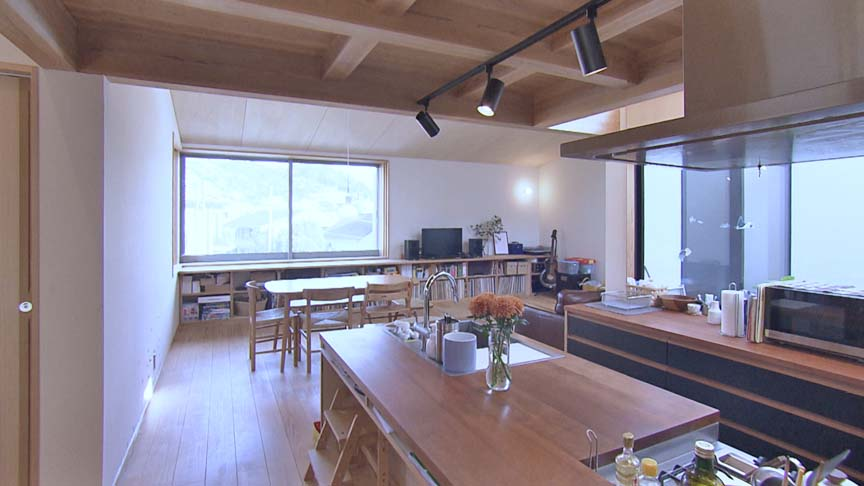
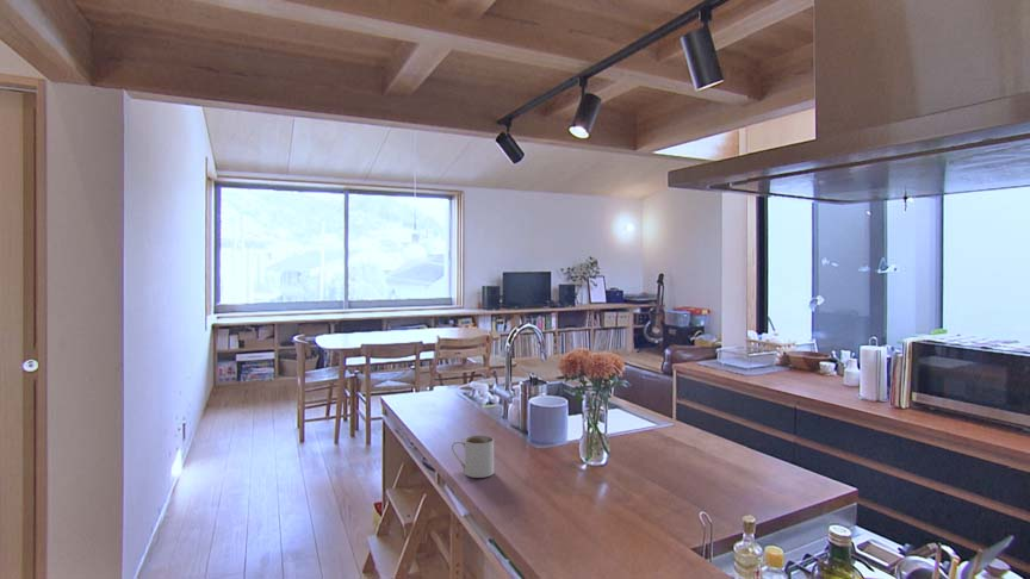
+ mug (472, 455)
